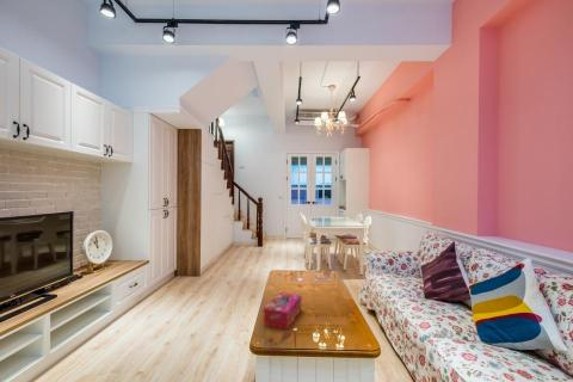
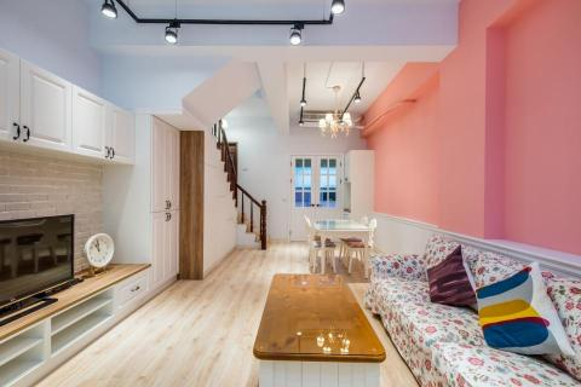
- tissue box (283, 308)
